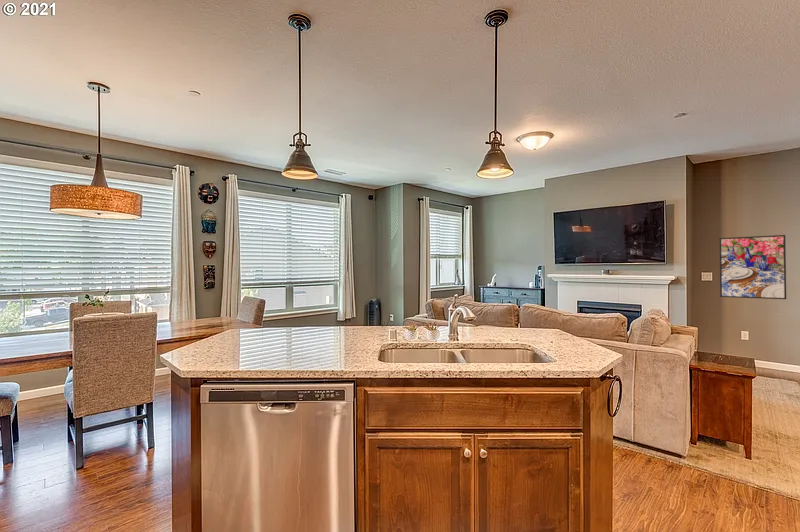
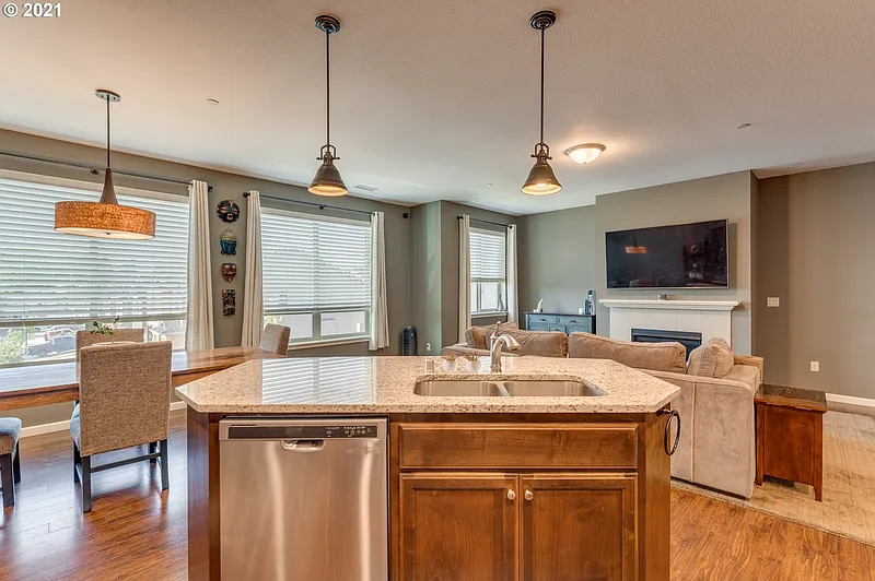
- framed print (751, 267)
